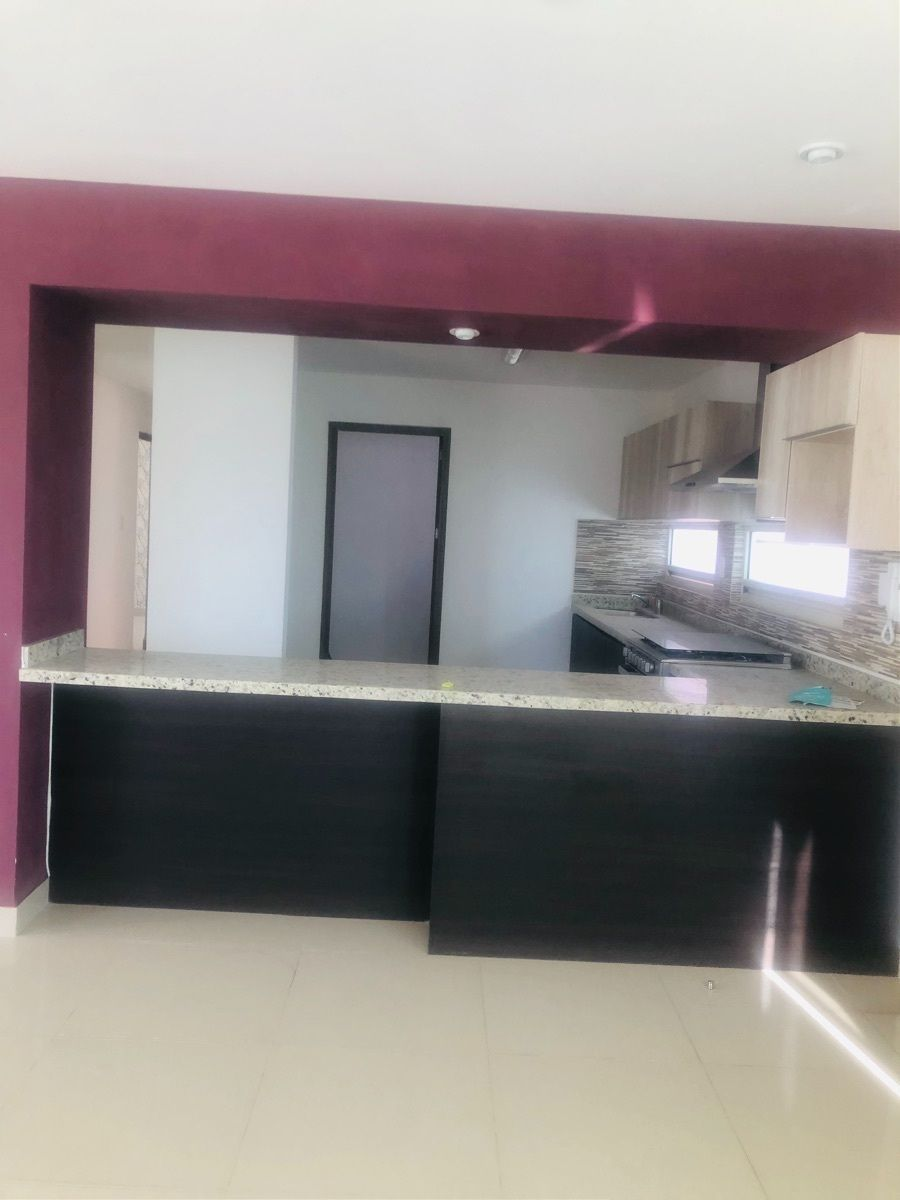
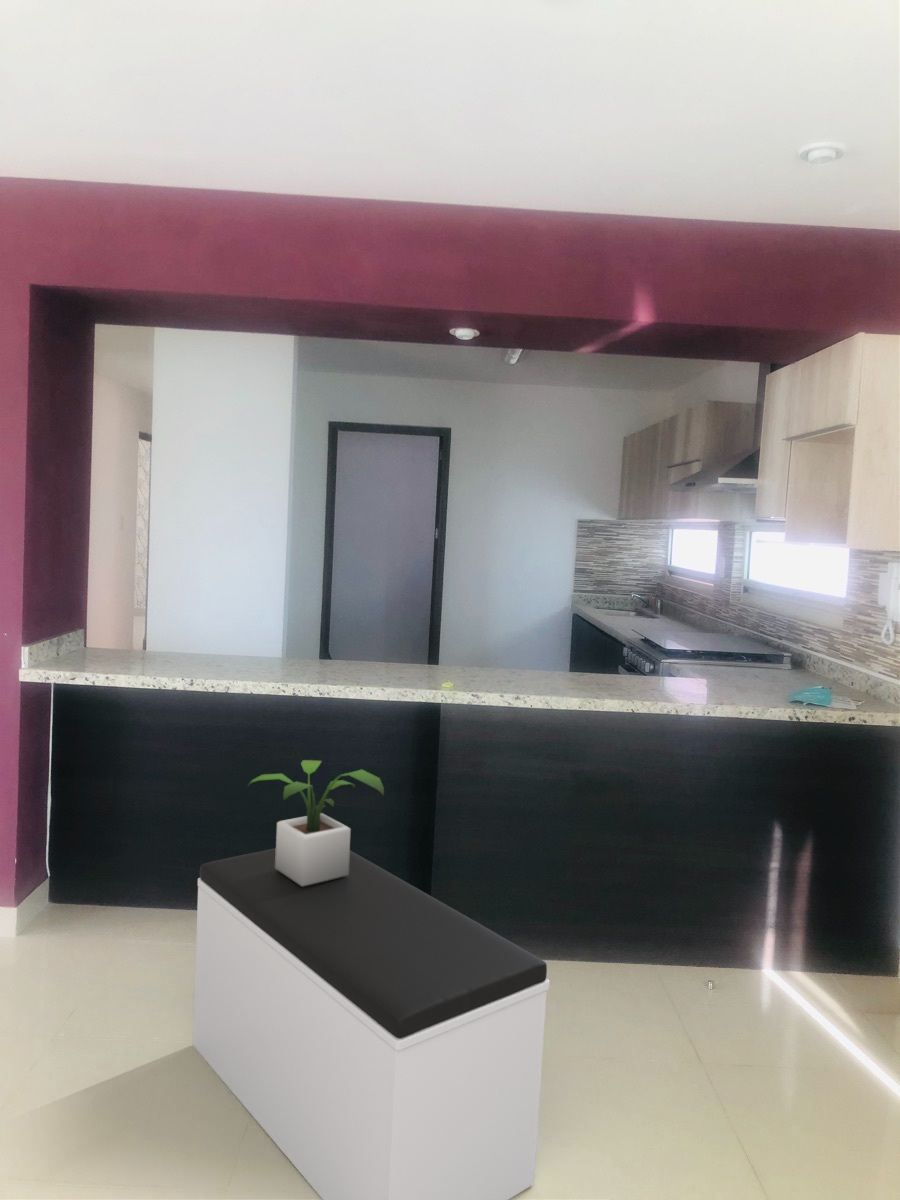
+ potted plant (316, 820)
+ bench (351, 1007)
